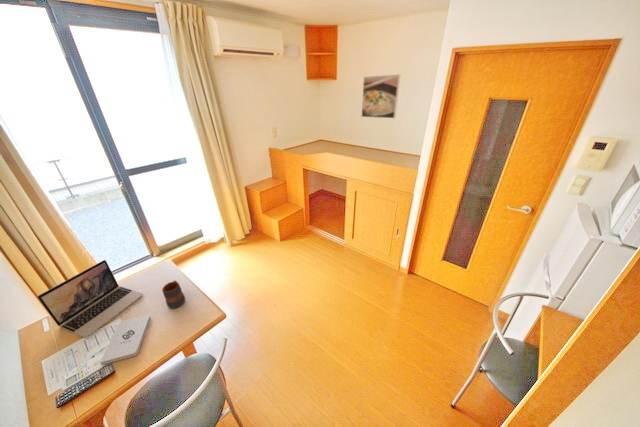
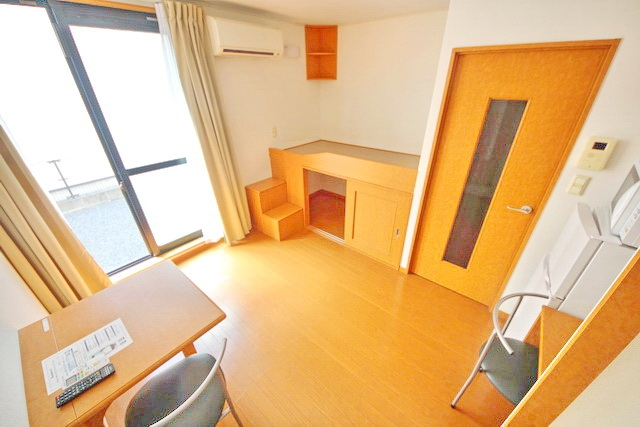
- notepad (128, 337)
- mug (174, 292)
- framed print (379, 97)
- laptop (96, 295)
